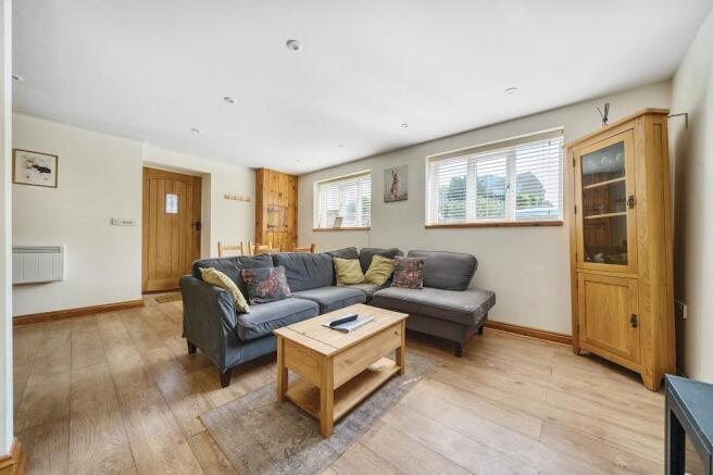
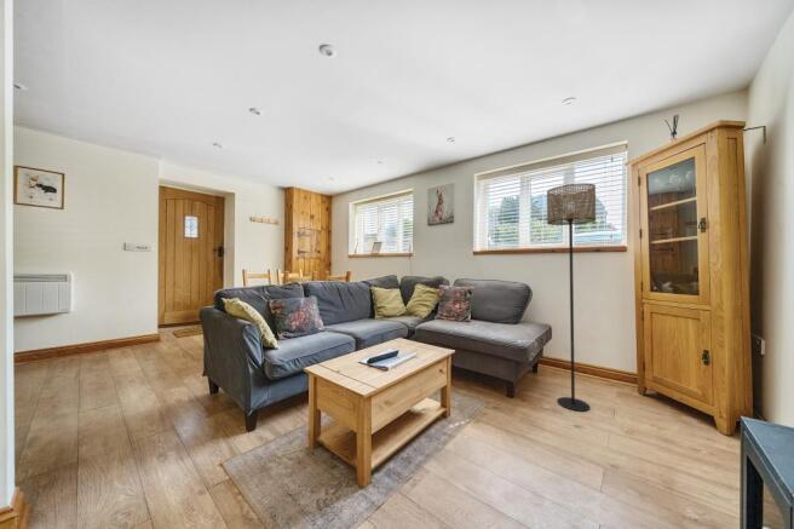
+ floor lamp (571, 295)
